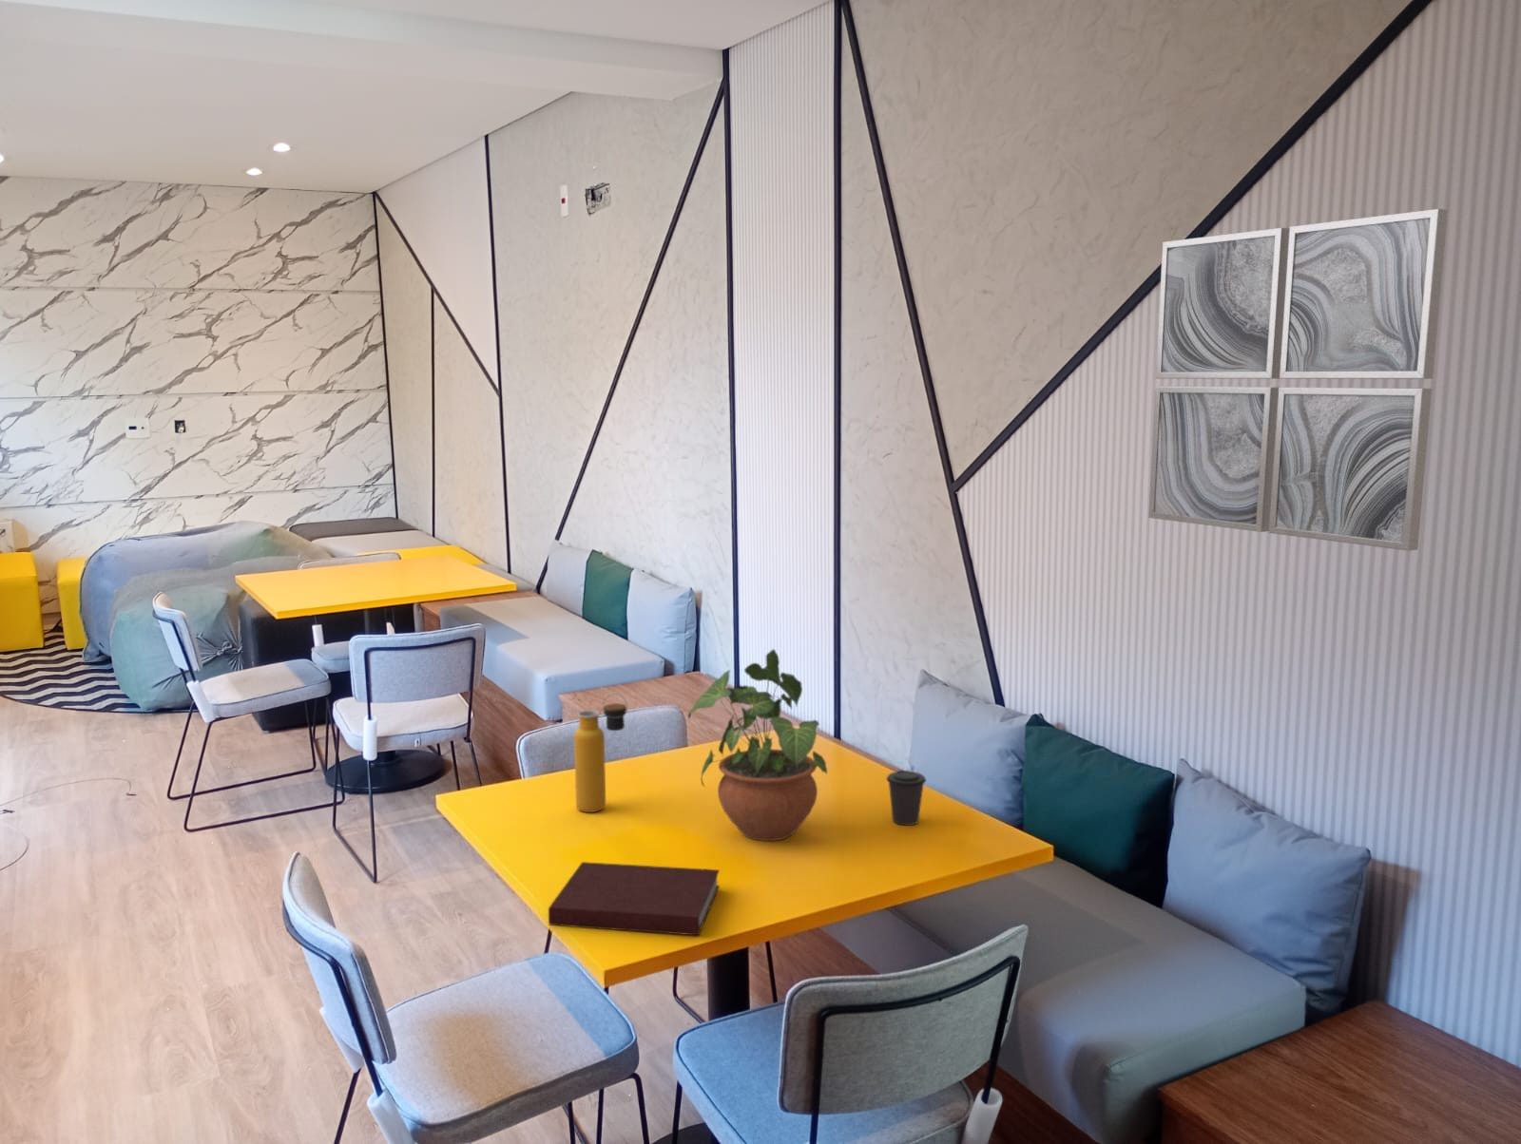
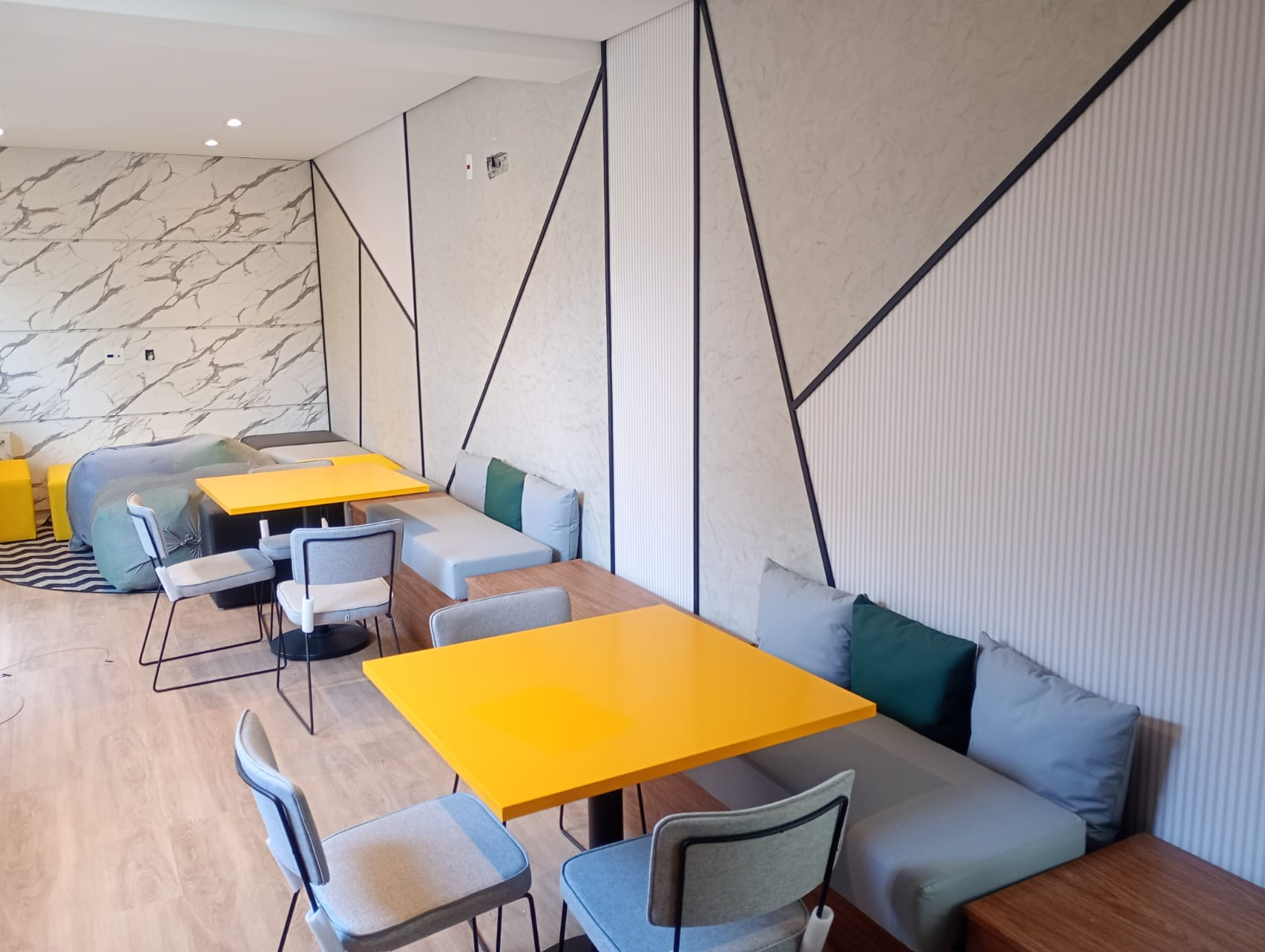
- water bottle (601, 751)
- potted plant (766, 739)
- wall art (1278, 379)
- notebook (637, 896)
- coffee cup (905, 797)
